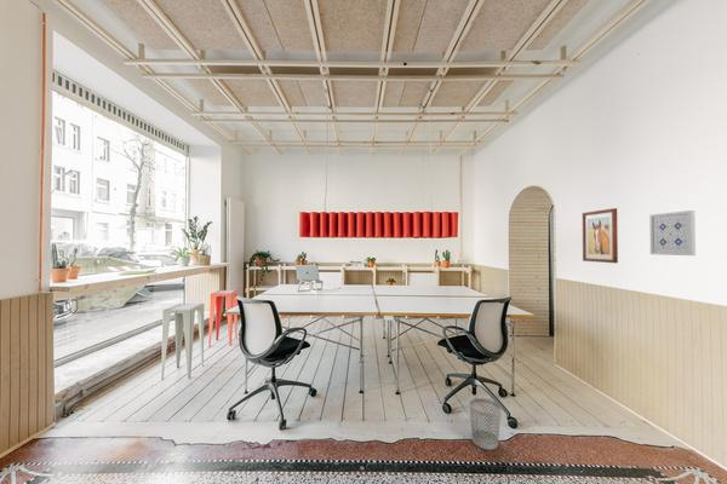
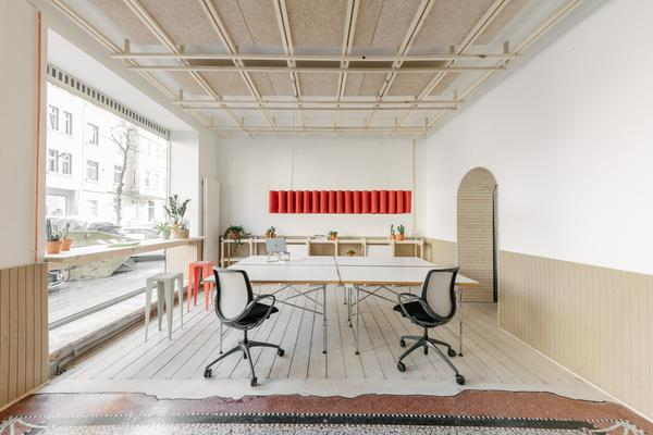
- wall art (670, 234)
- wastebasket (485, 424)
- wall art (599, 236)
